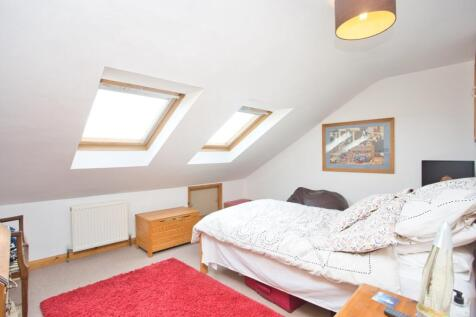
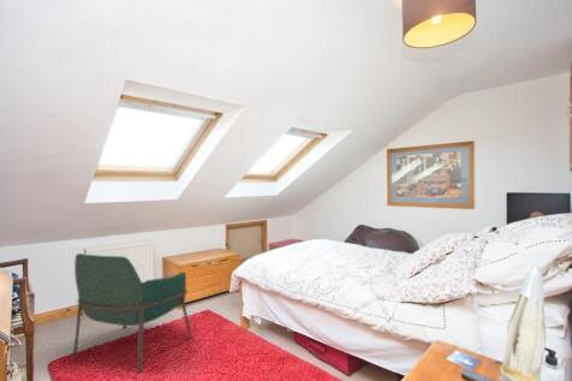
+ armchair (133, 296)
